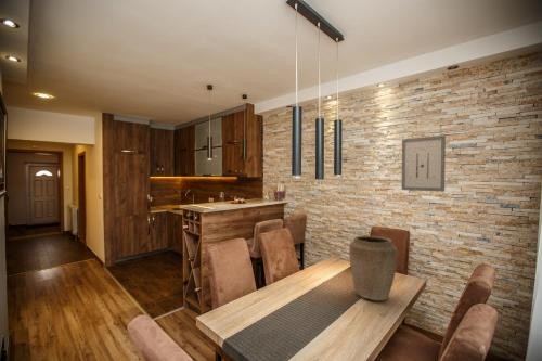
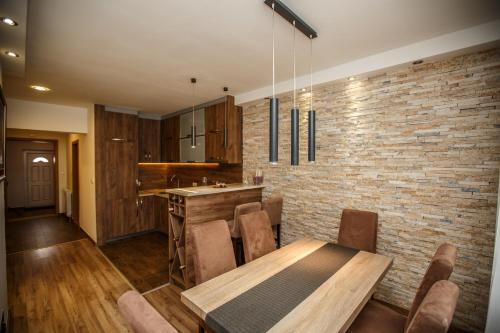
- wall art (422, 164)
- vase (372, 266)
